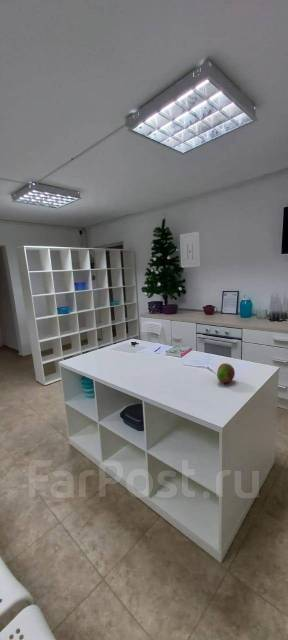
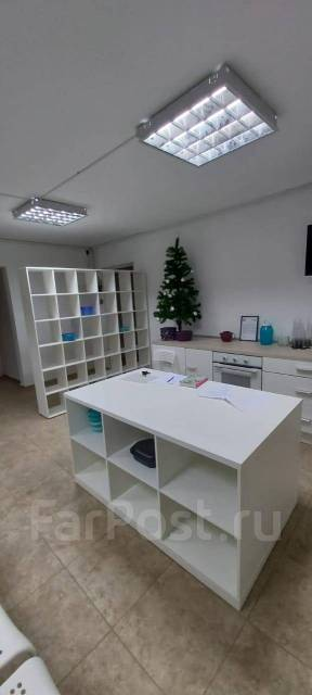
- wall art (189, 250)
- fruit (225, 373)
